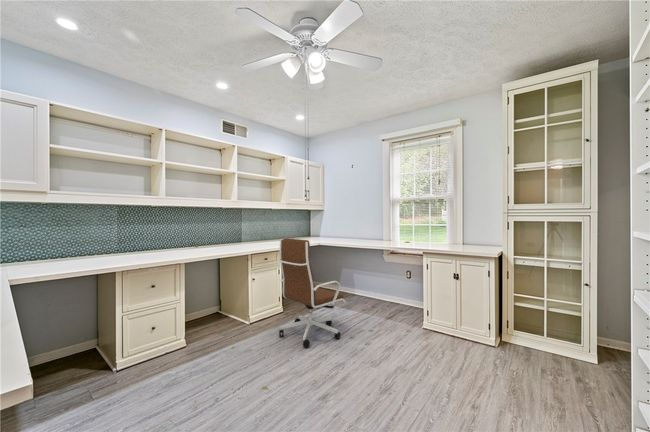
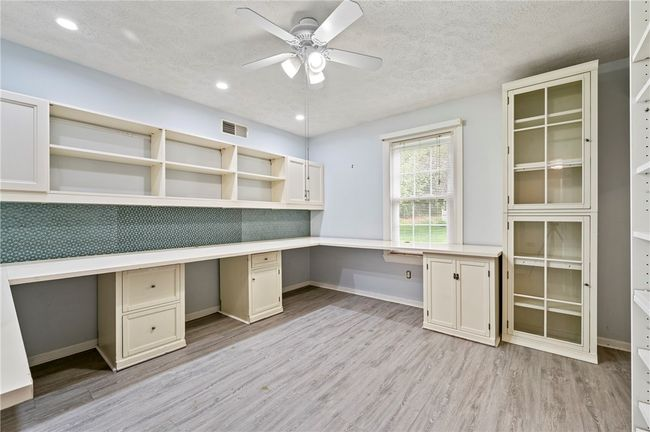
- office chair (312, 285)
